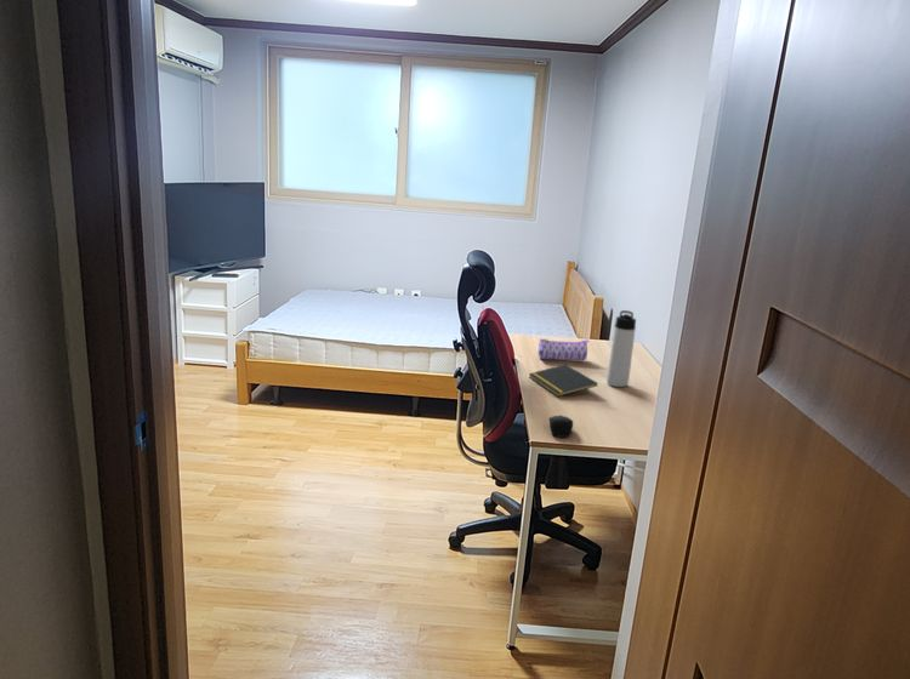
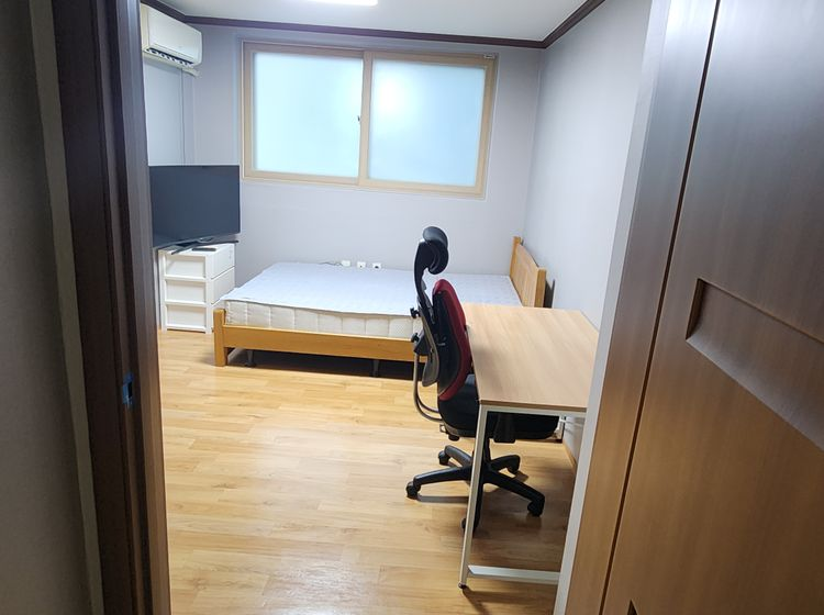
- notepad (562, 380)
- thermos bottle (621, 348)
- computer mouse (561, 423)
- pencil case (562, 348)
